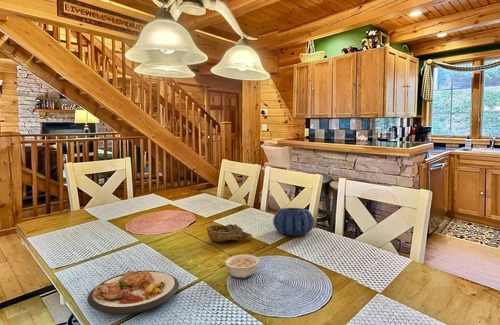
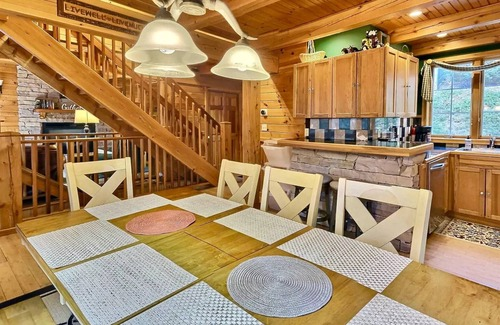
- plate (135, 287)
- legume (241, 266)
- decorative bowl (293, 220)
- decorative bowl (229, 232)
